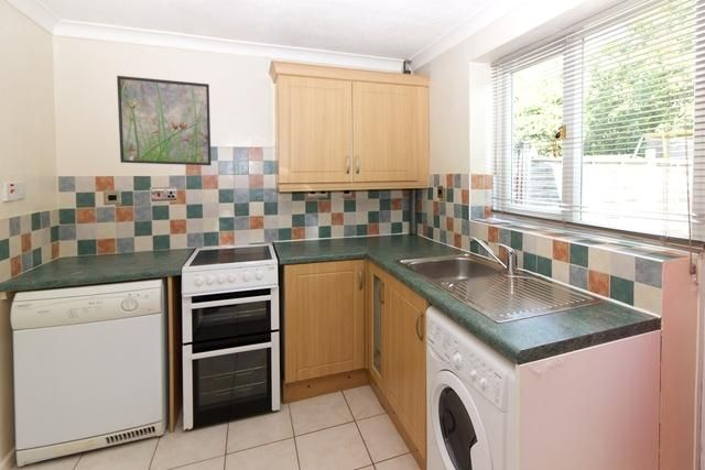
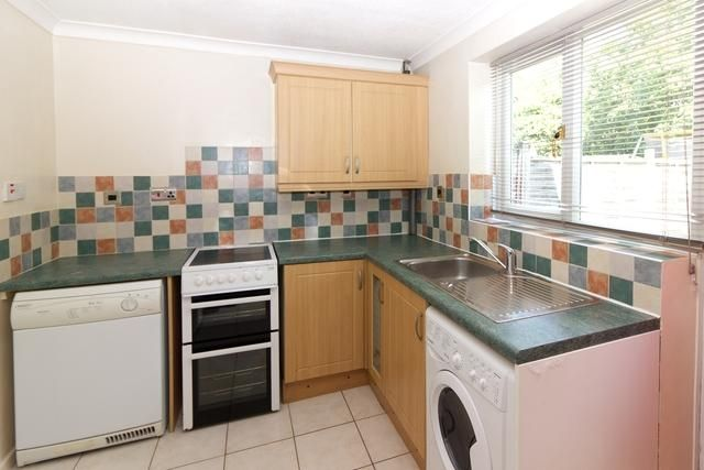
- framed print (165, 122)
